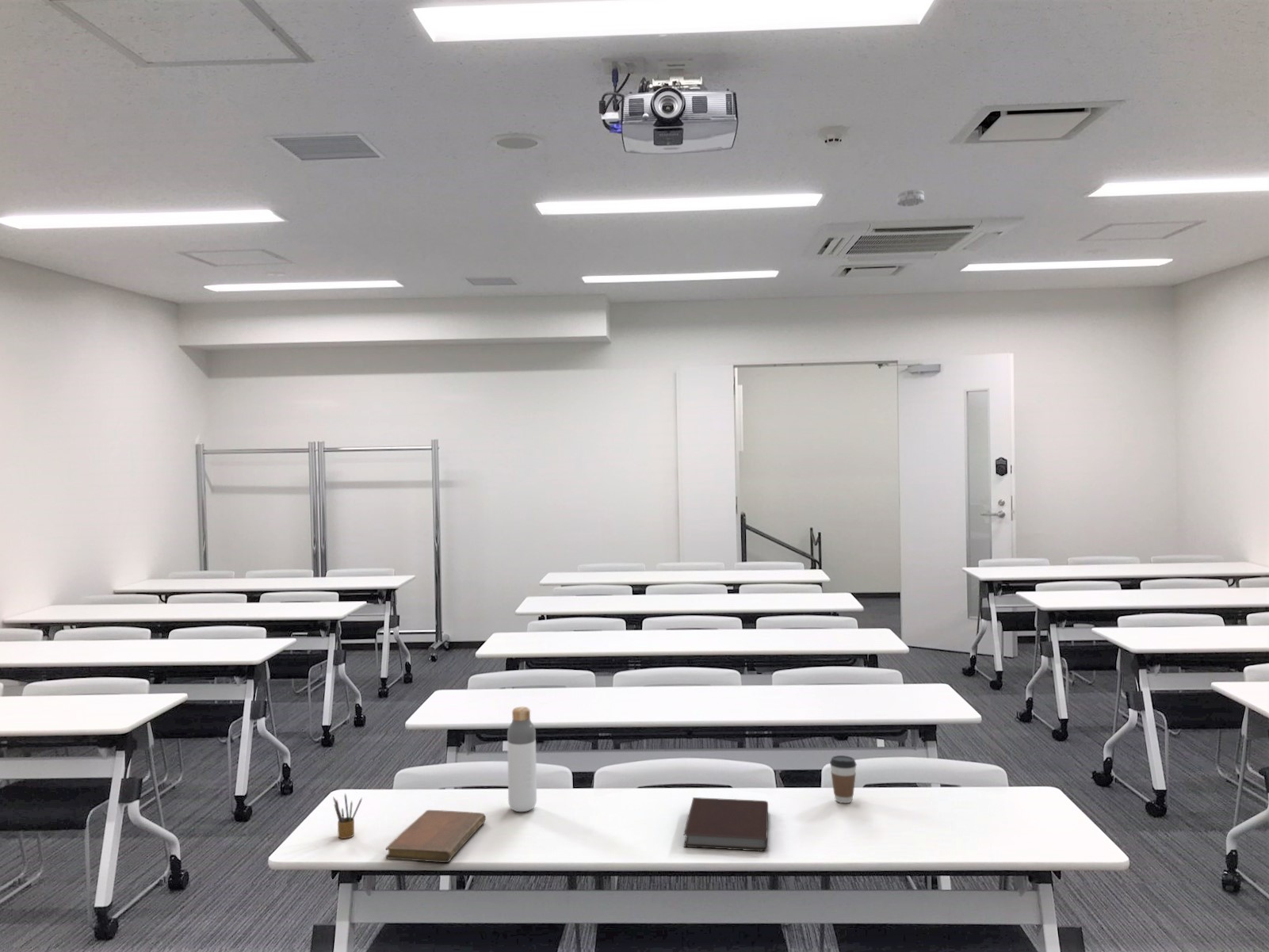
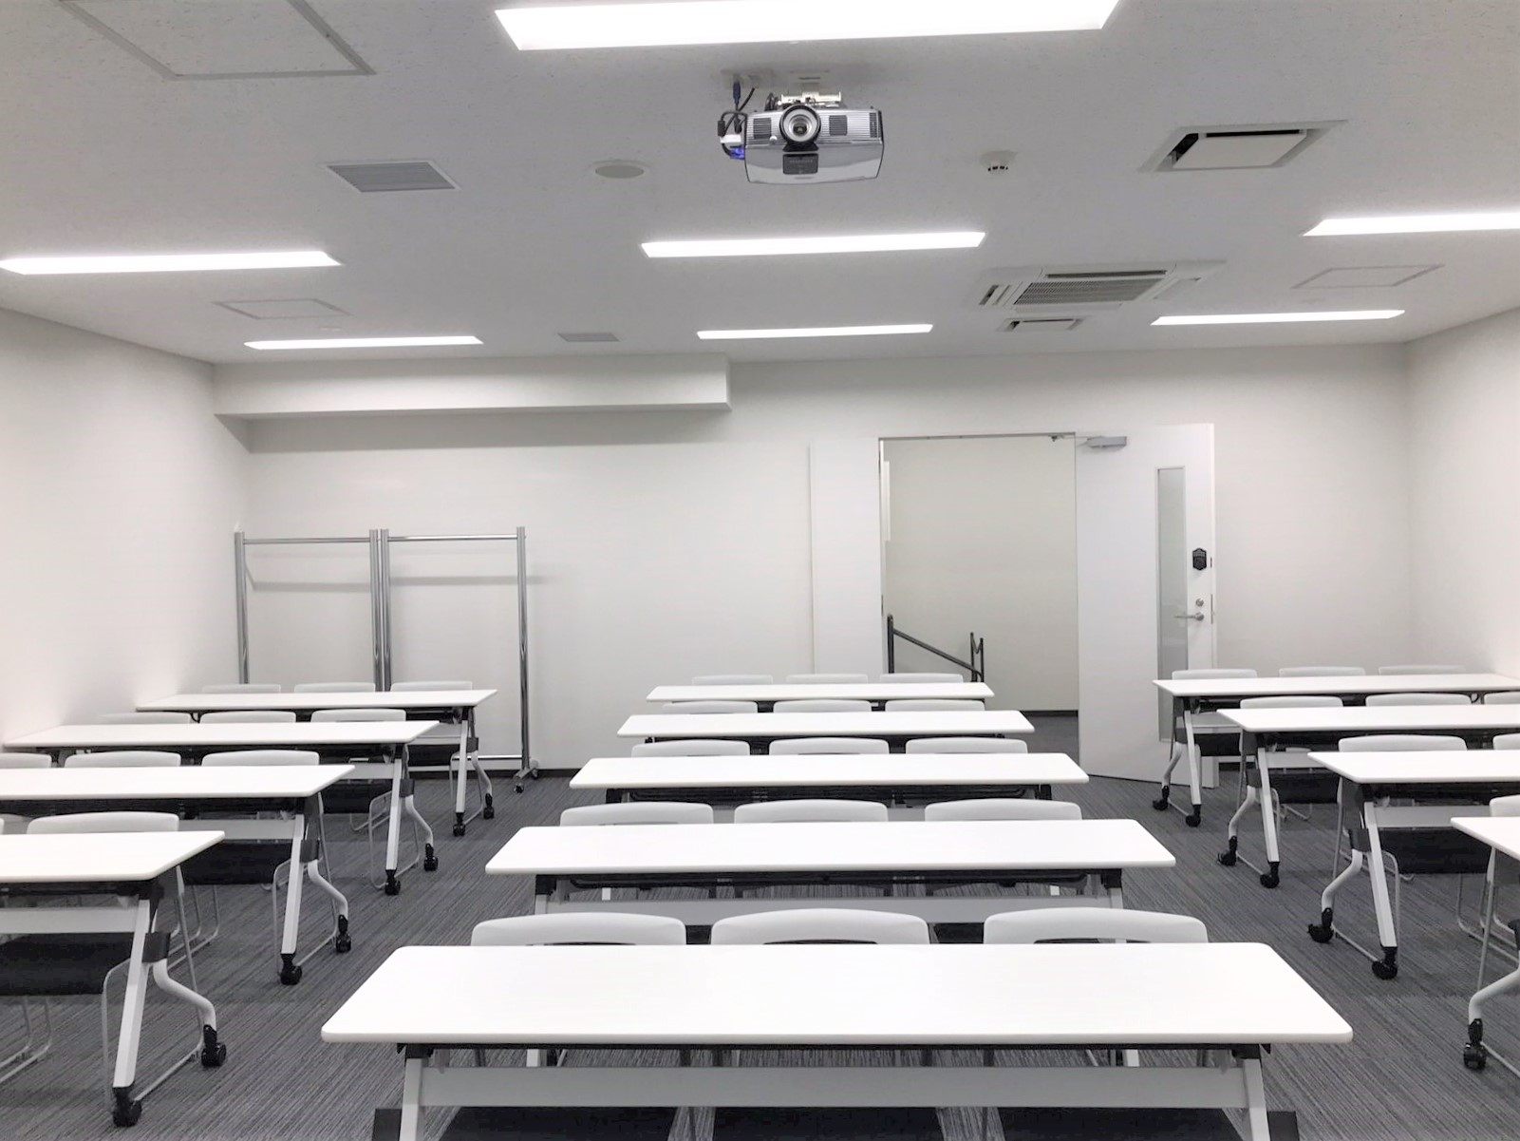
- coffee cup (843, 778)
- bottle (522, 759)
- notebook (438, 834)
- notebook (728, 822)
- smoke detector (910, 197)
- pencil box (347, 816)
